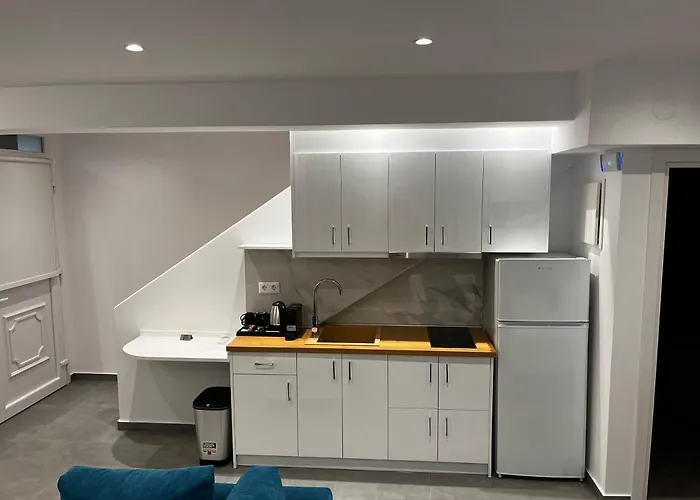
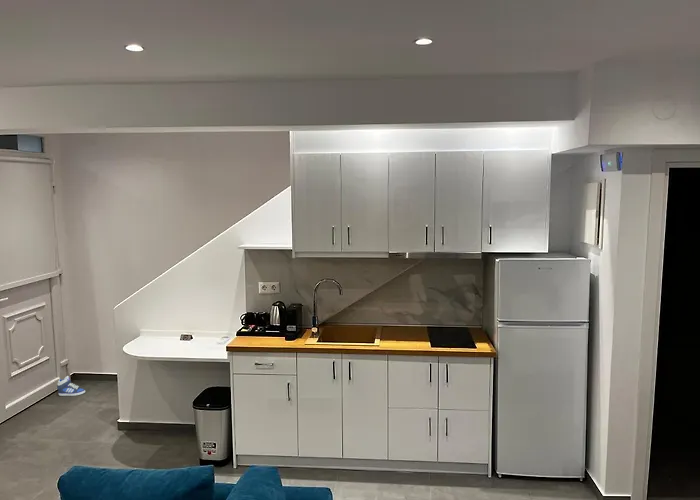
+ sneaker (71, 385)
